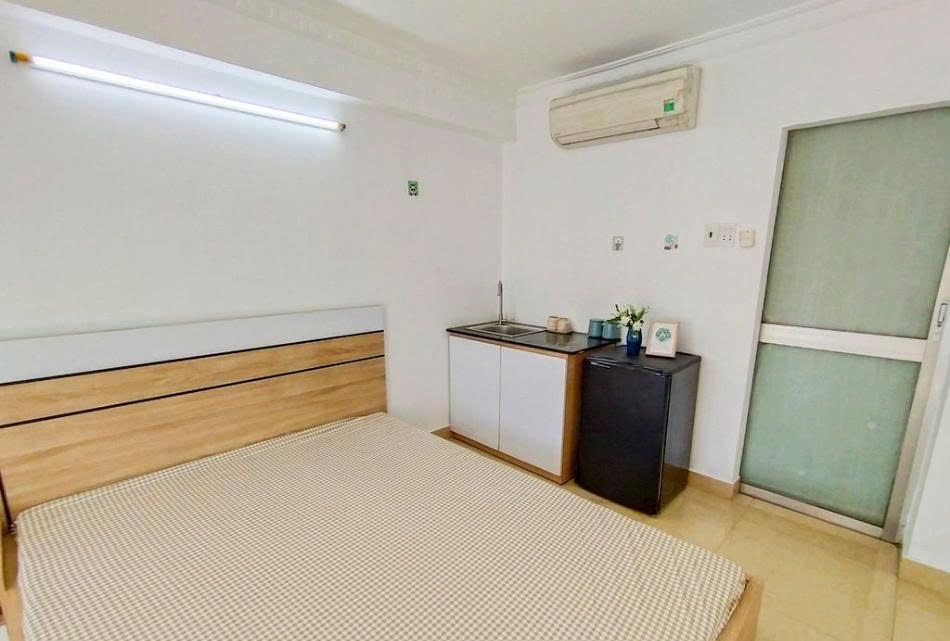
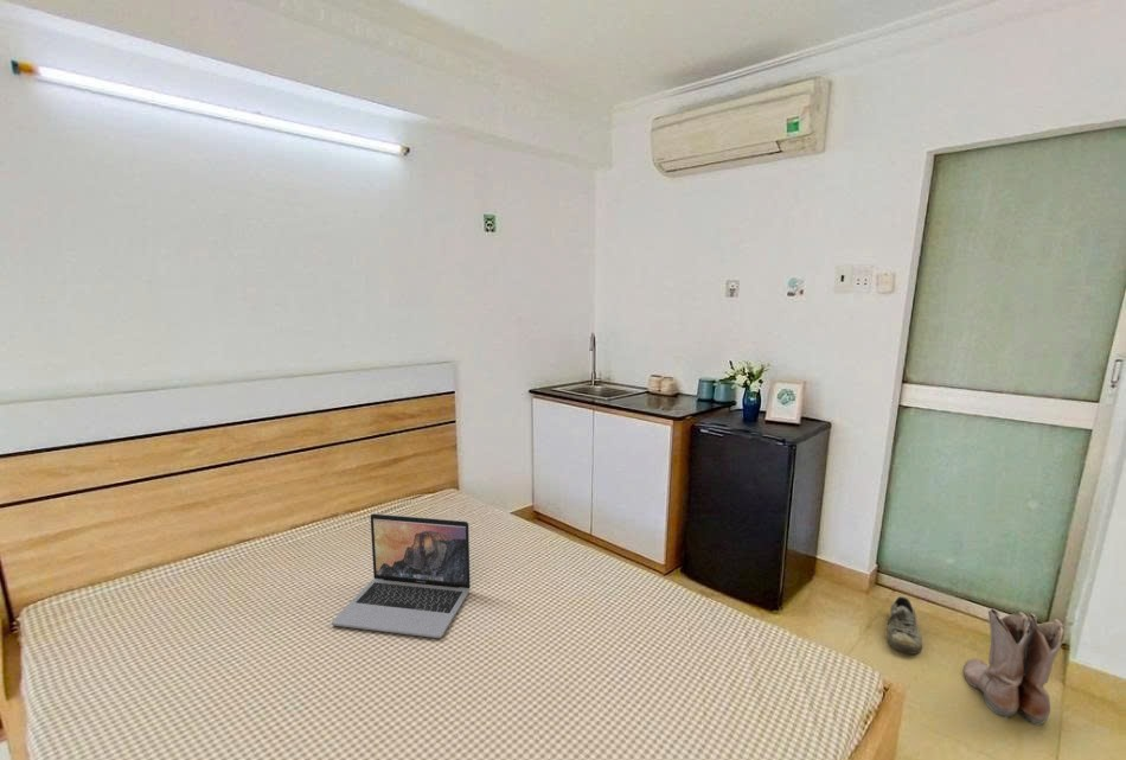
+ boots (1010, 650)
+ shoe (906, 620)
+ laptop (403, 570)
